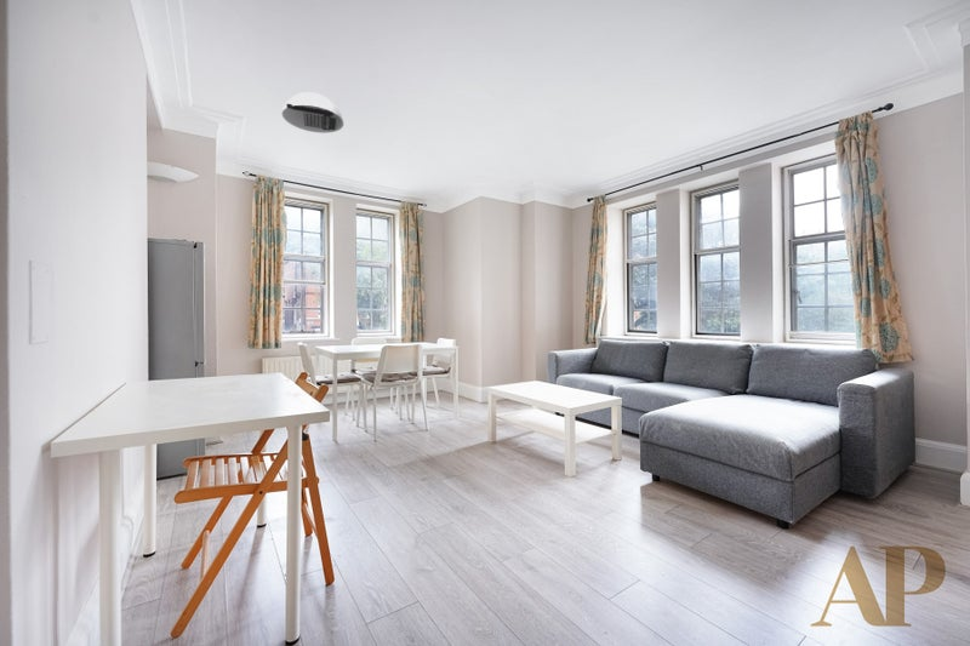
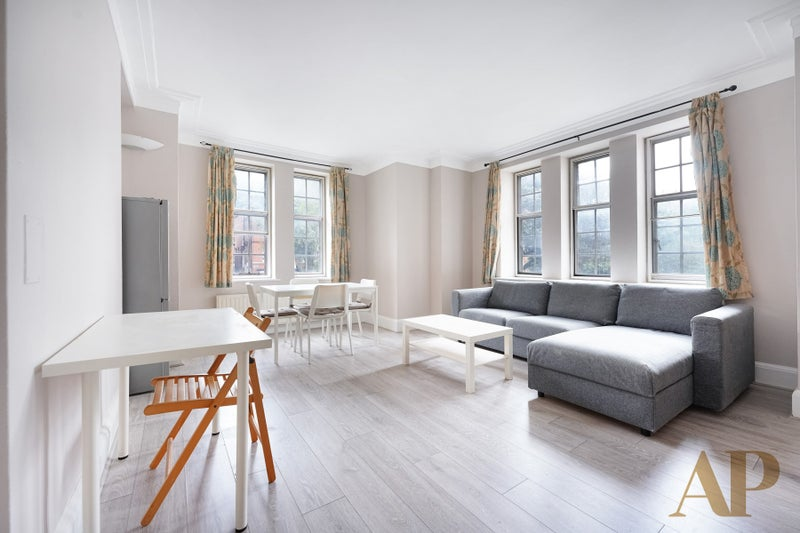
- ceiling light (313, 108)
